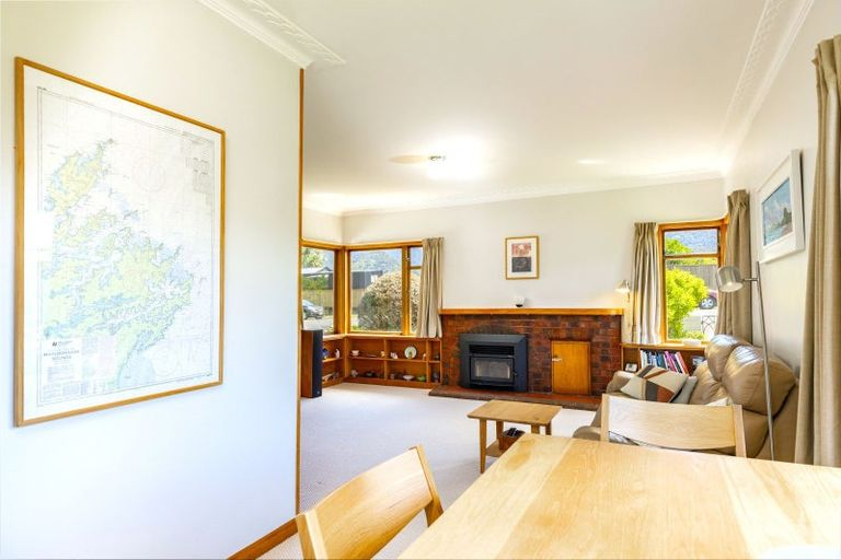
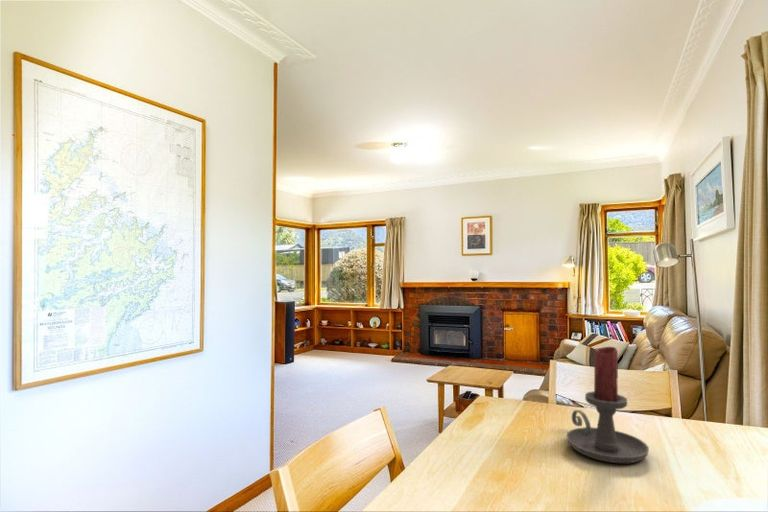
+ candle holder (599, 395)
